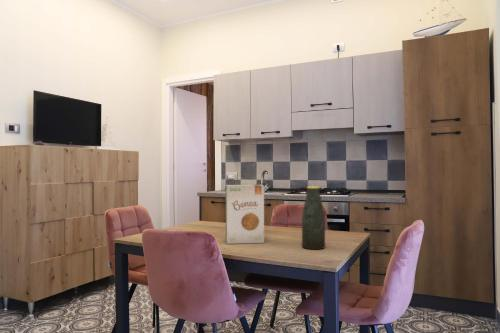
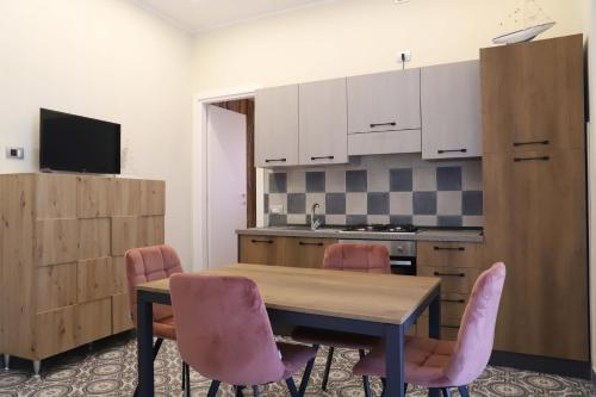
- food box (244, 213)
- bottle (313, 216)
